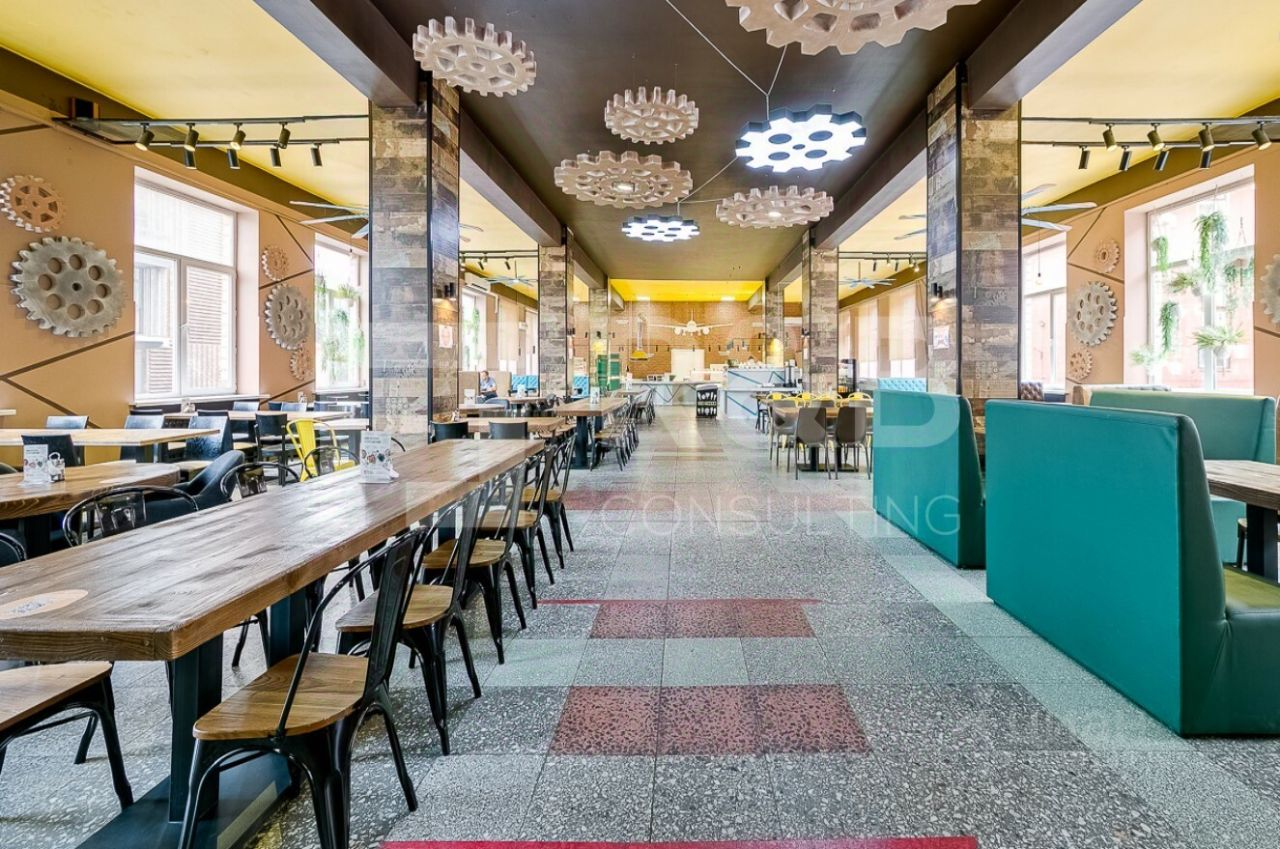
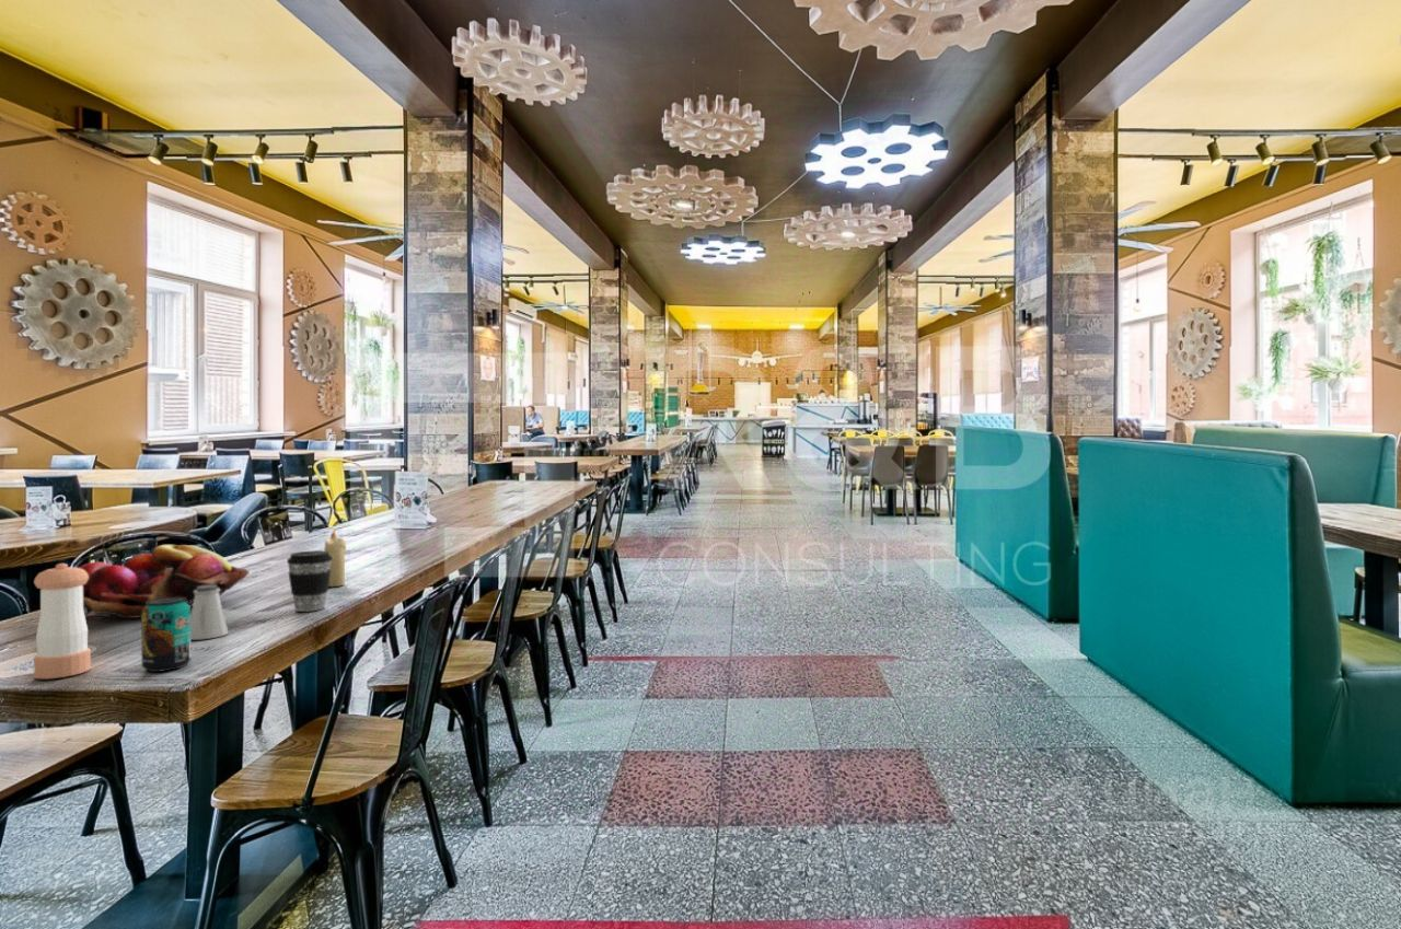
+ candle (335, 557)
+ beverage can (166, 632)
+ pepper shaker (61, 617)
+ coffee cup (310, 580)
+ fruit basket (161, 577)
+ saltshaker (207, 611)
